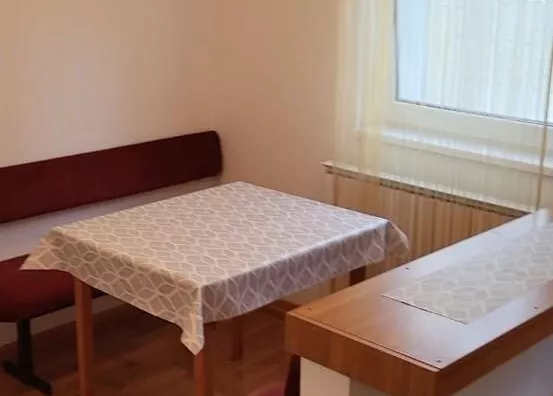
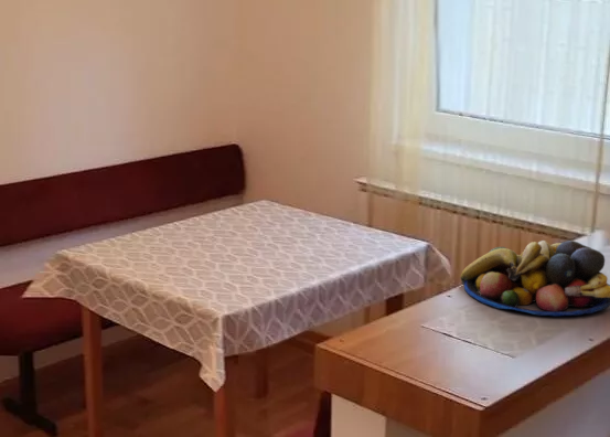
+ fruit bowl (539, 266)
